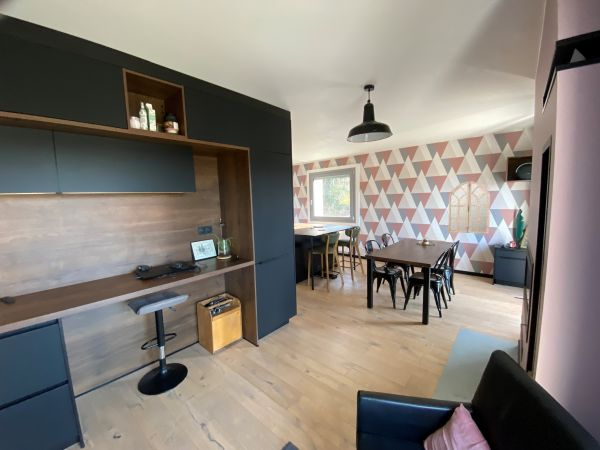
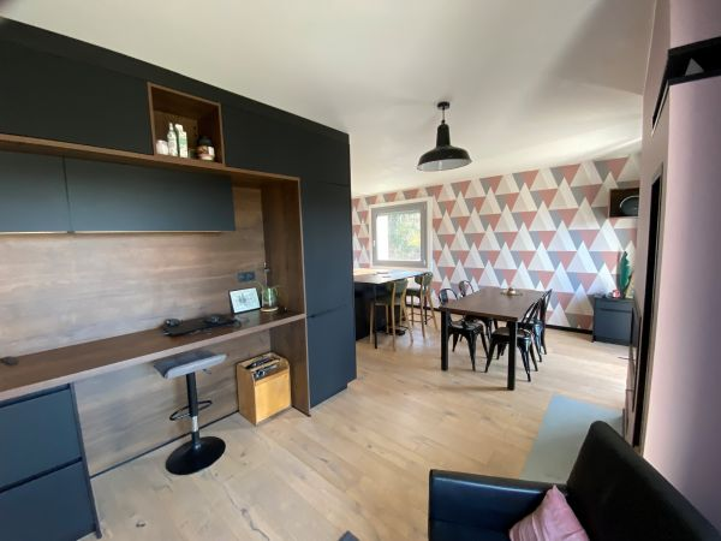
- home mirror (468, 207)
